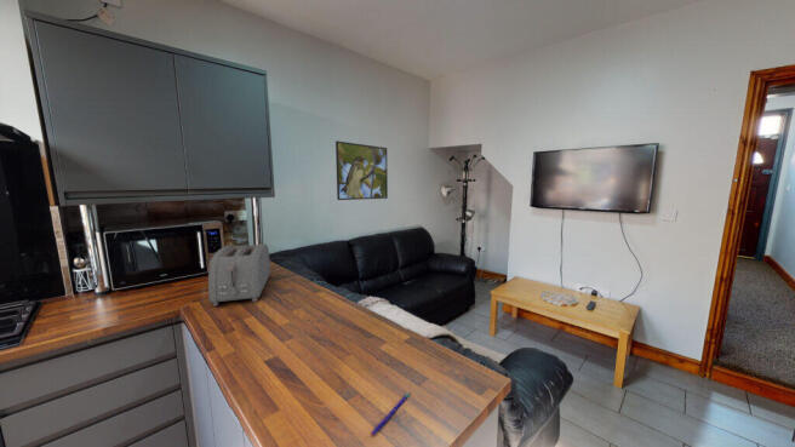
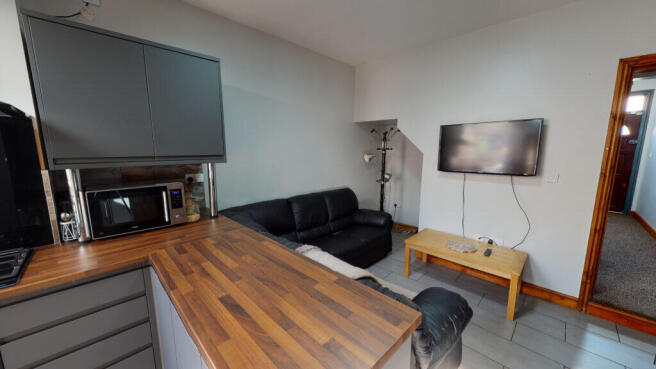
- toaster (242, 269)
- pen (391, 412)
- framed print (364, 172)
